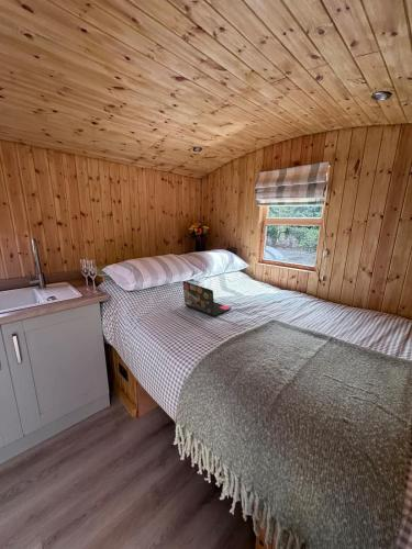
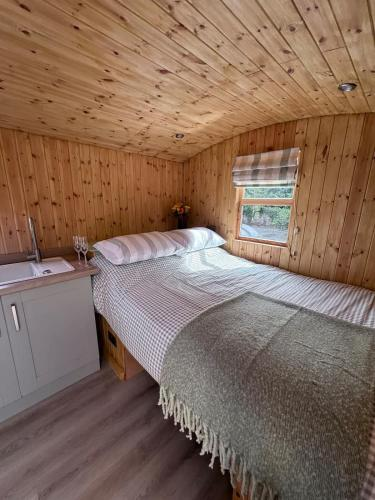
- laptop (207, 295)
